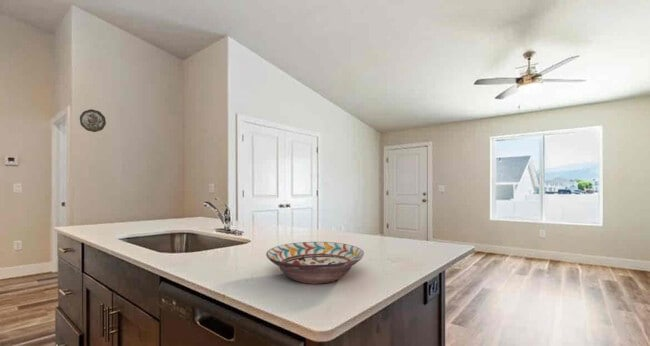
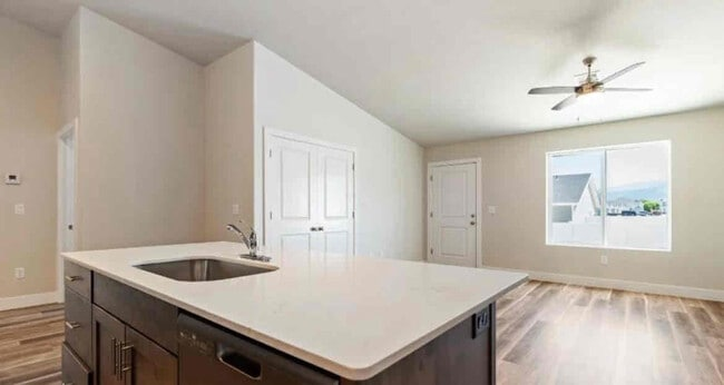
- decorative bowl (315, 263)
- decorative plate (92, 120)
